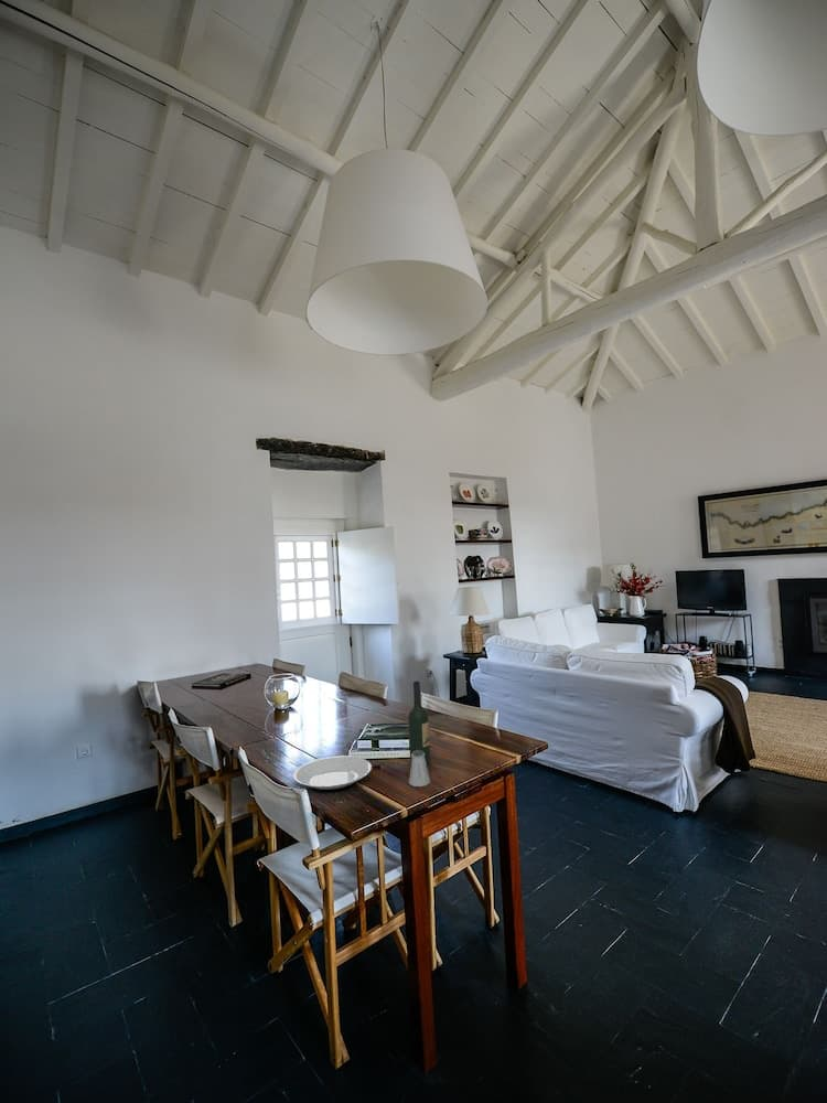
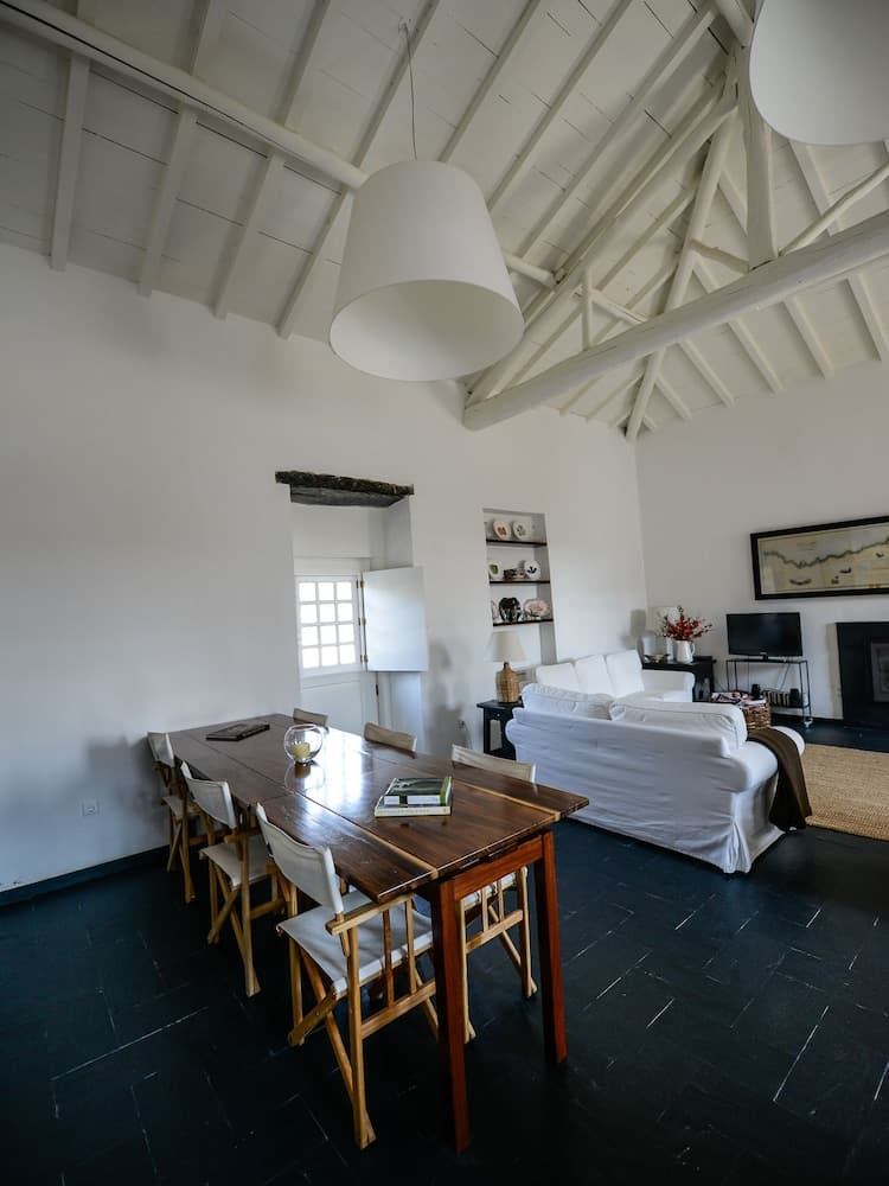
- wine bottle (418, 721)
- saltshaker (418, 767)
- plate (333, 775)
